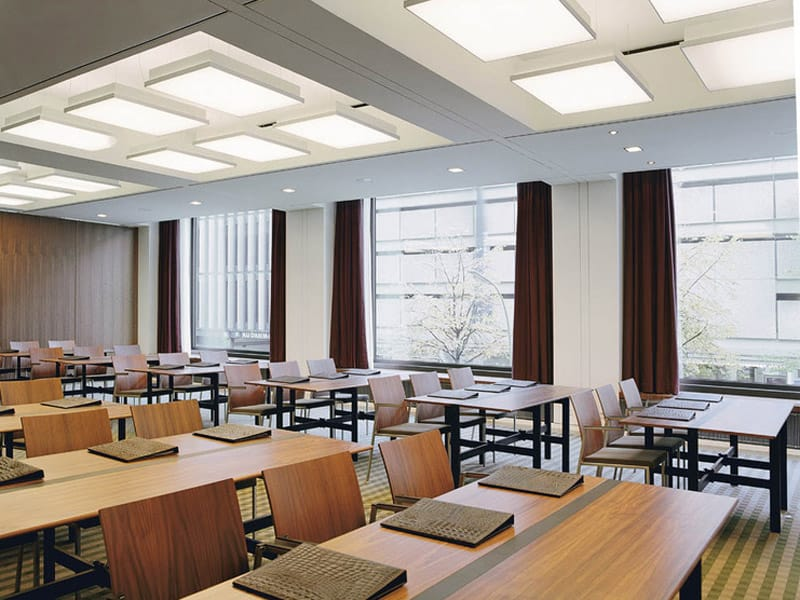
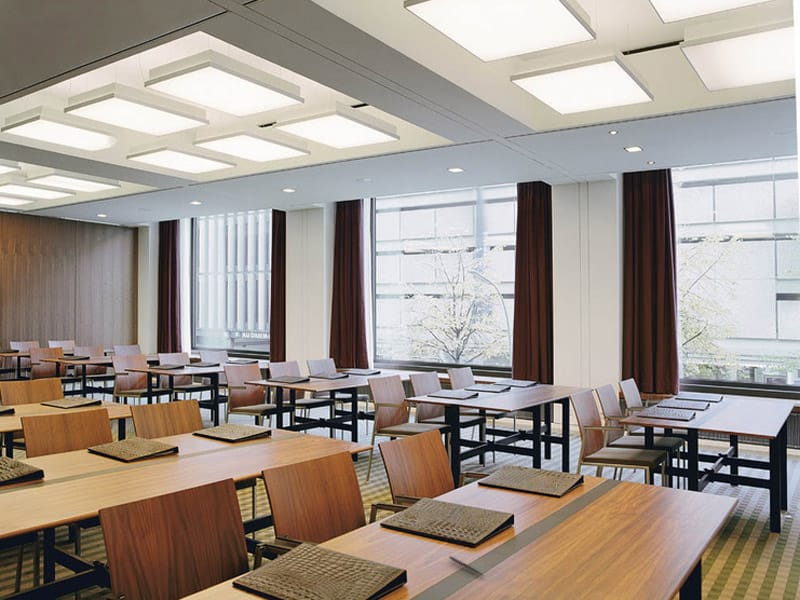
+ pen (466, 565)
